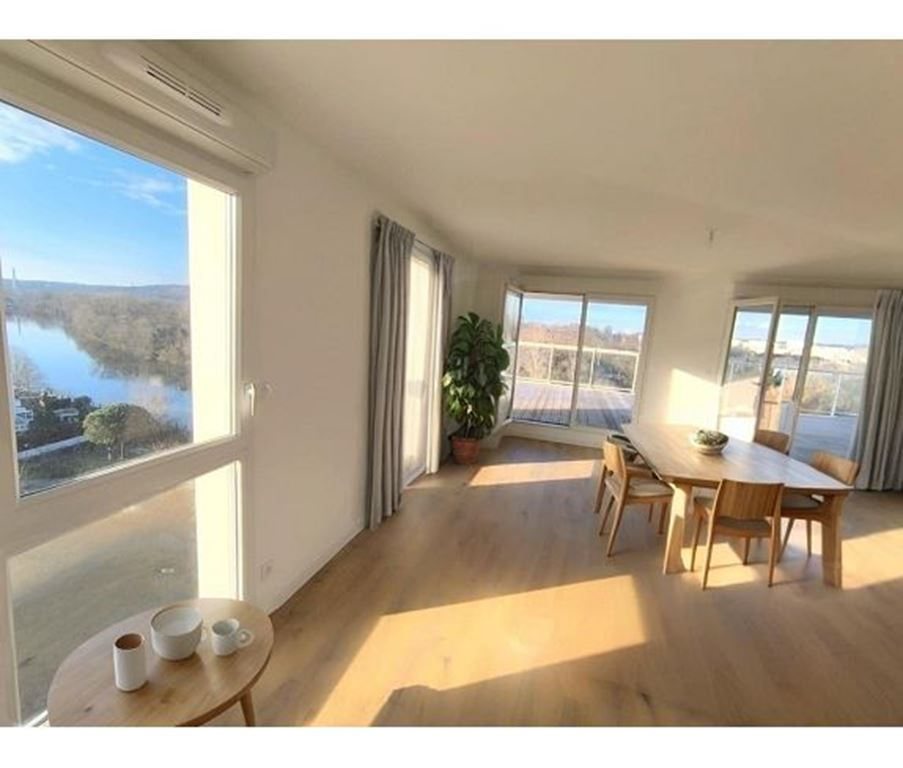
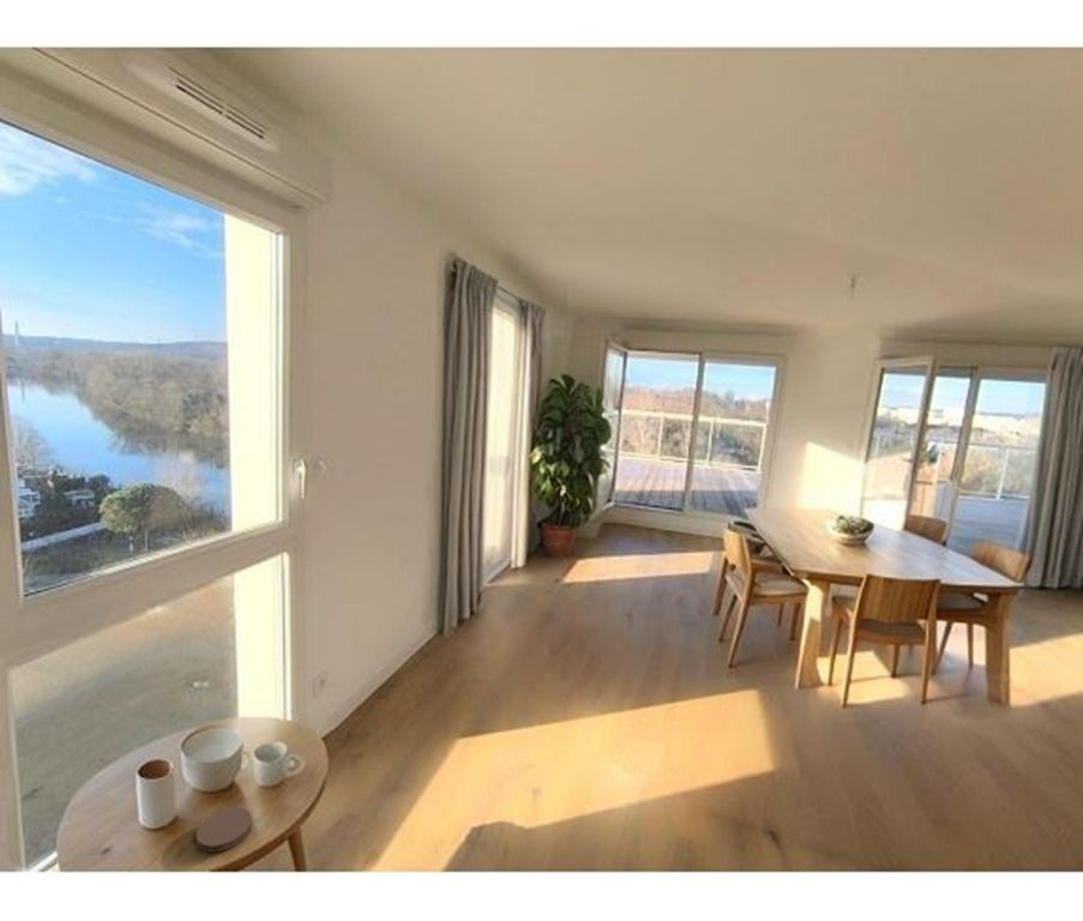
+ coaster (224, 829)
